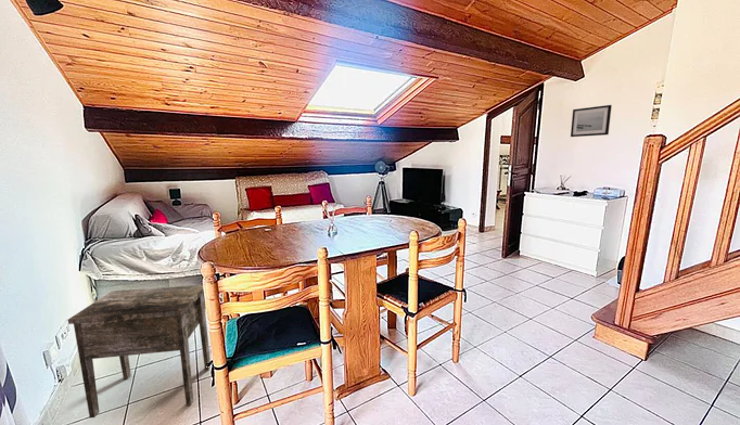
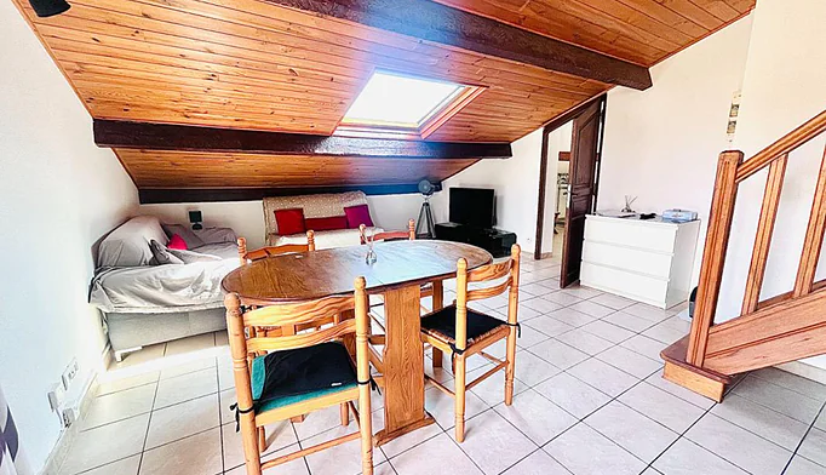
- wall art (589, 121)
- side table (151, 346)
